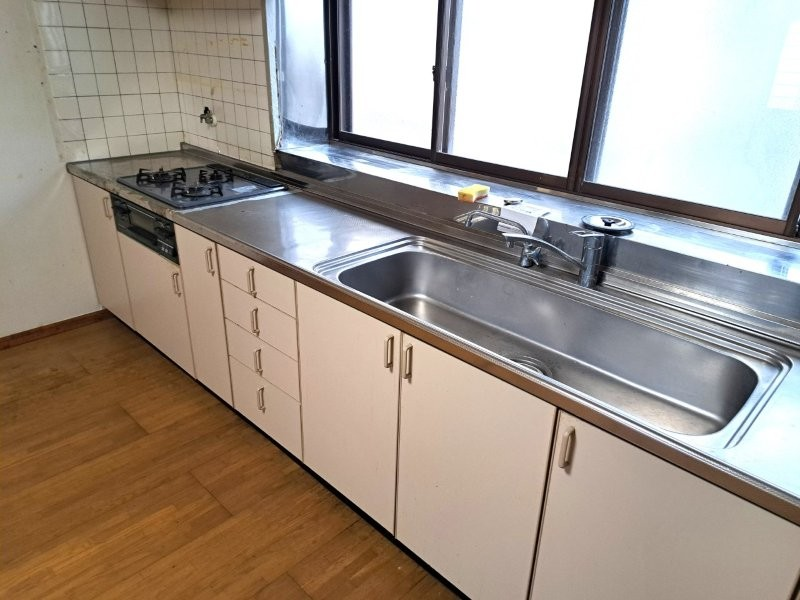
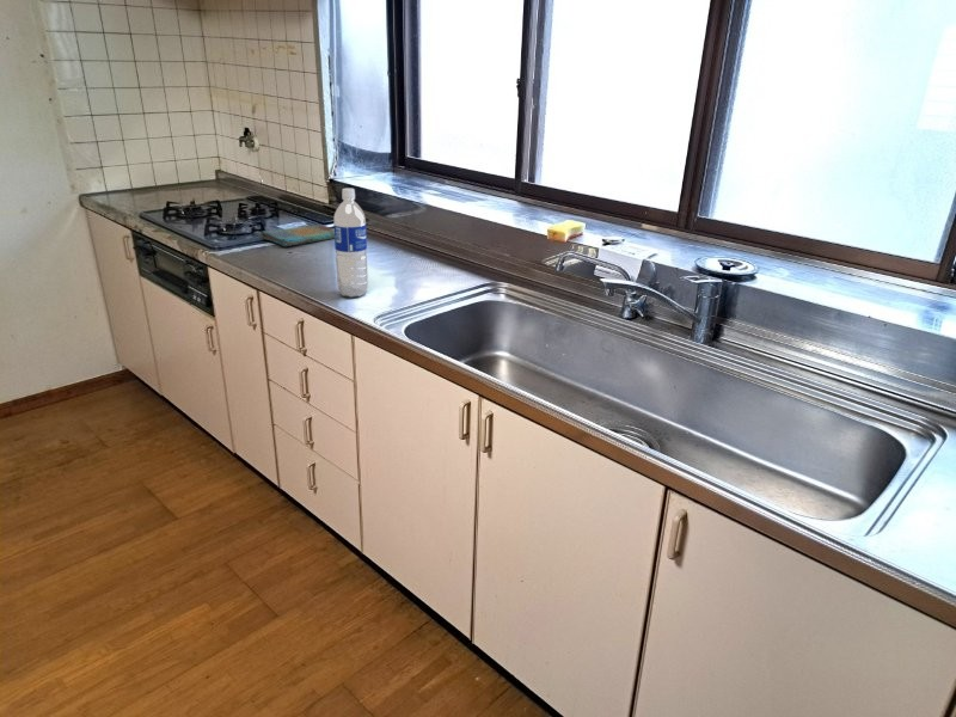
+ water bottle (350, 243)
+ dish towel (302, 233)
